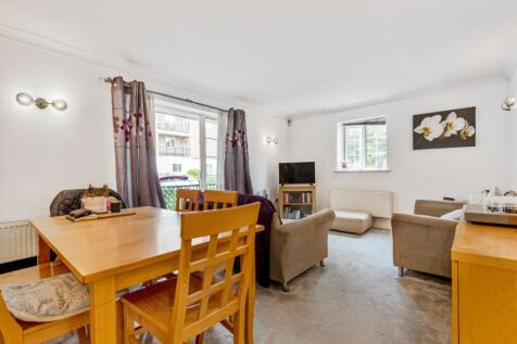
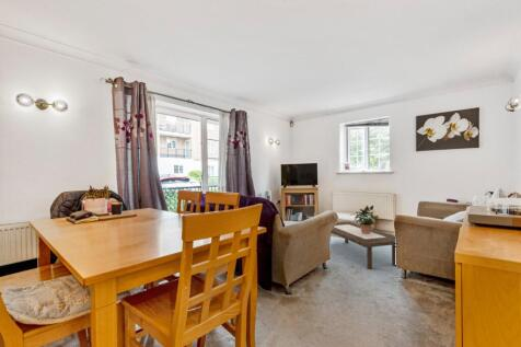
+ coffee table (356, 242)
+ potted plant (363, 218)
